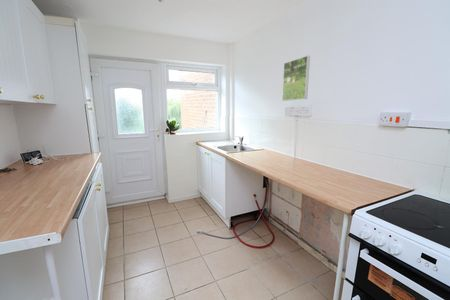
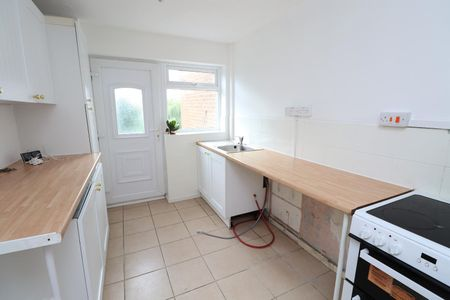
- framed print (295, 80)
